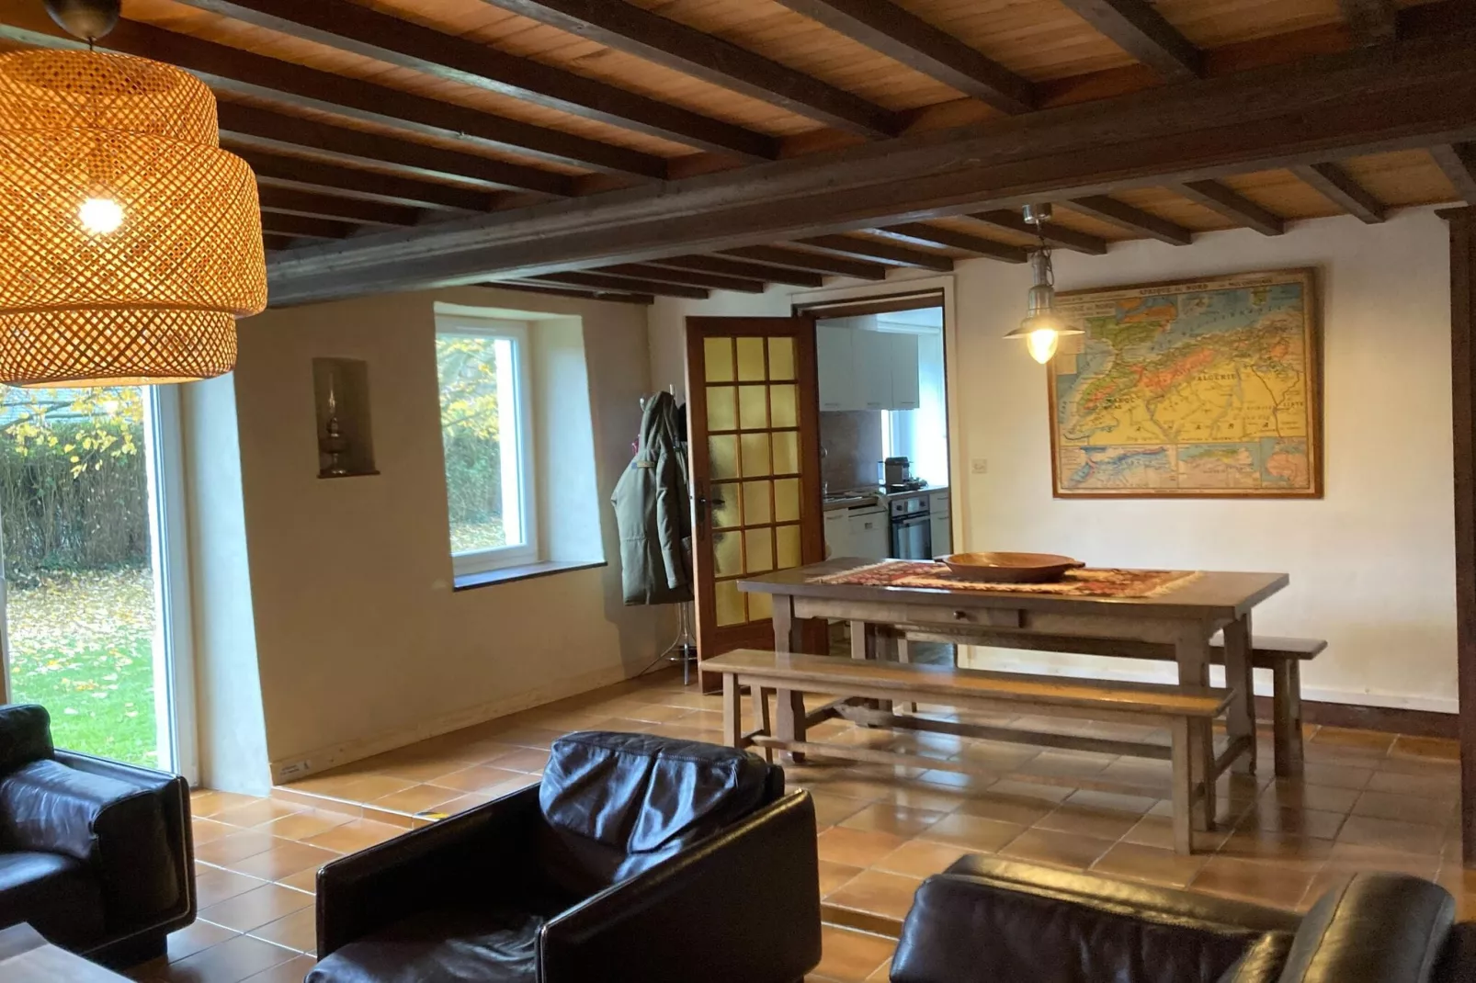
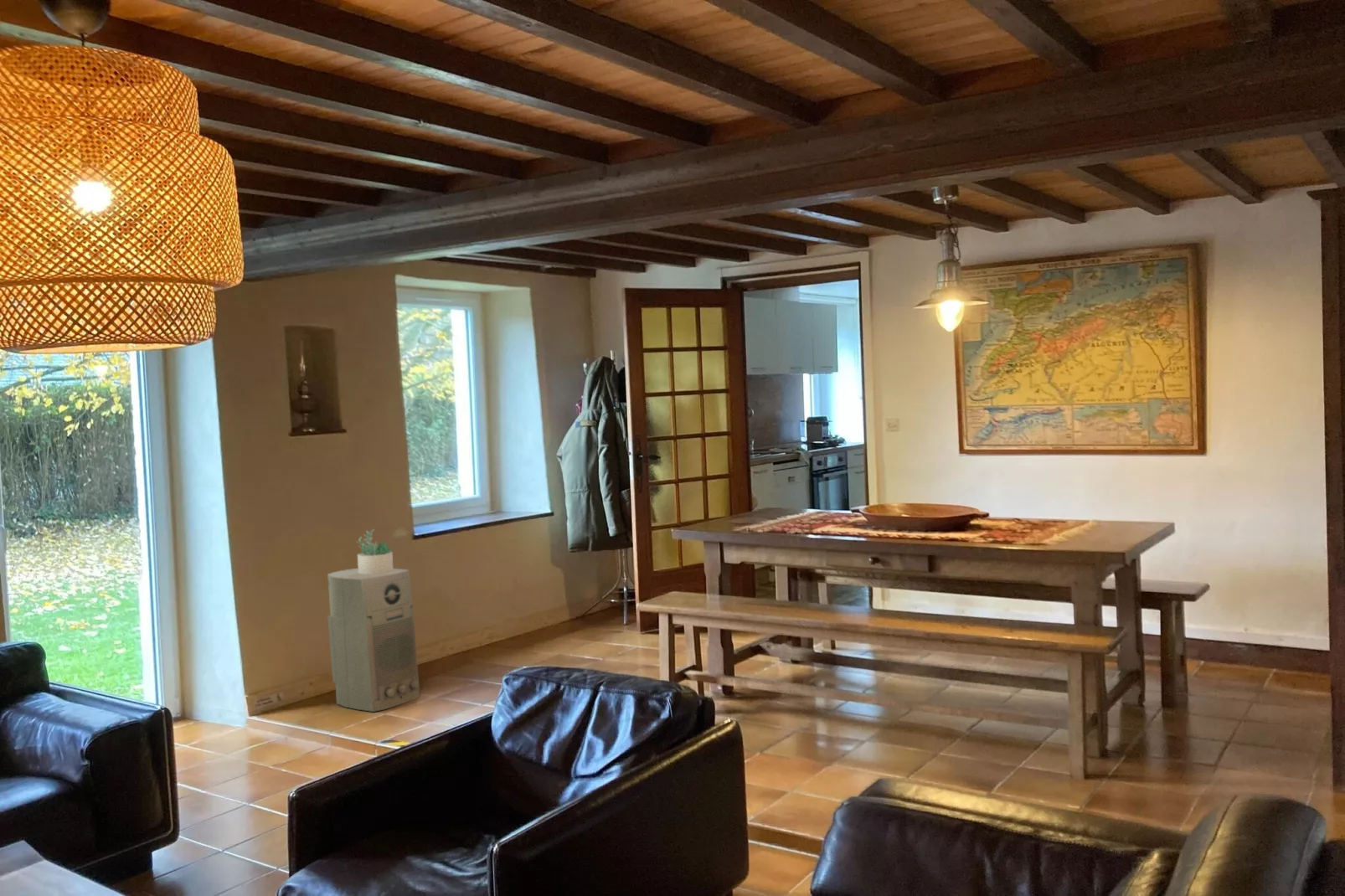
+ succulent plant (375, 549)
+ air purifier (370, 636)
